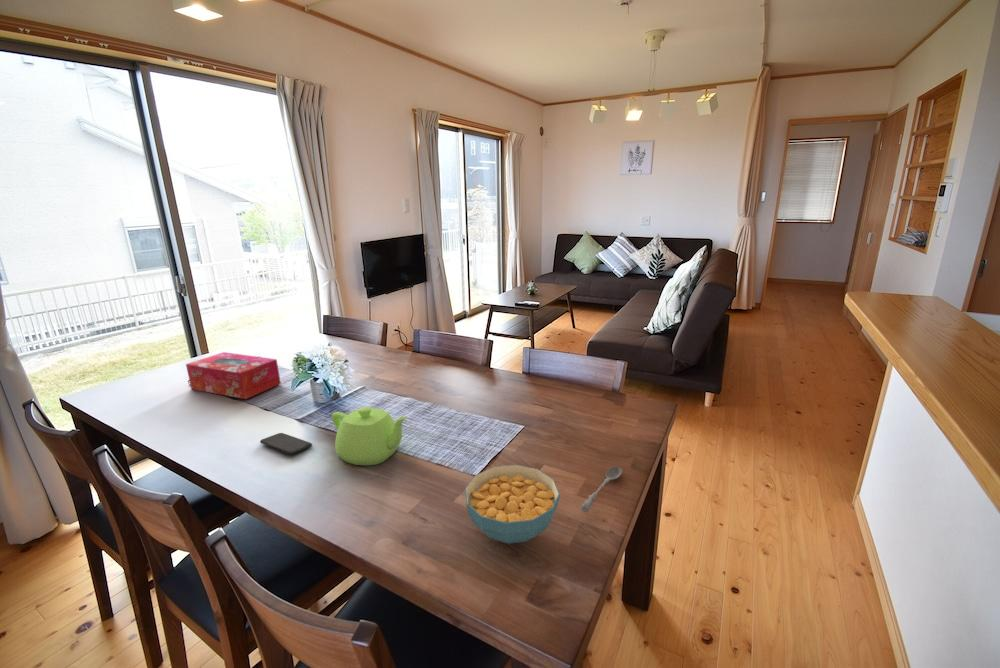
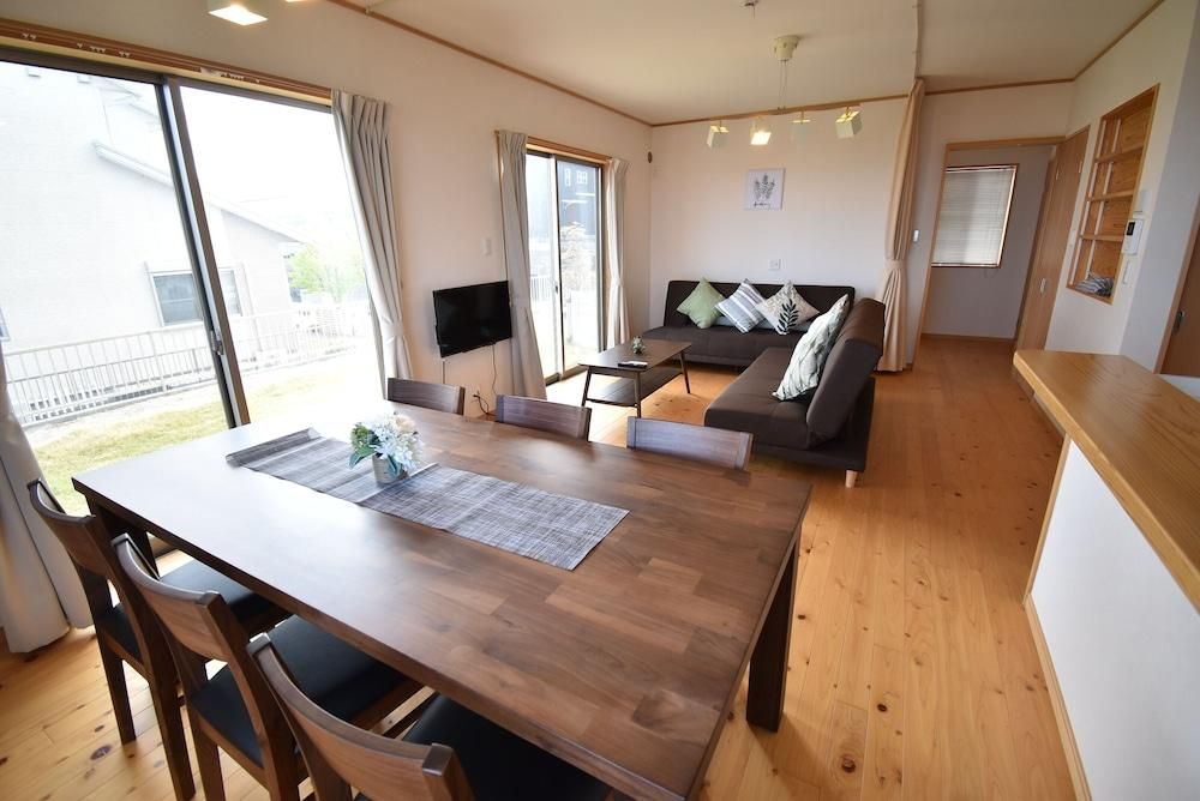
- soupspoon (602, 486)
- tissue box (234, 374)
- cereal bowl (512, 510)
- smartphone (285, 443)
- teapot (369, 431)
